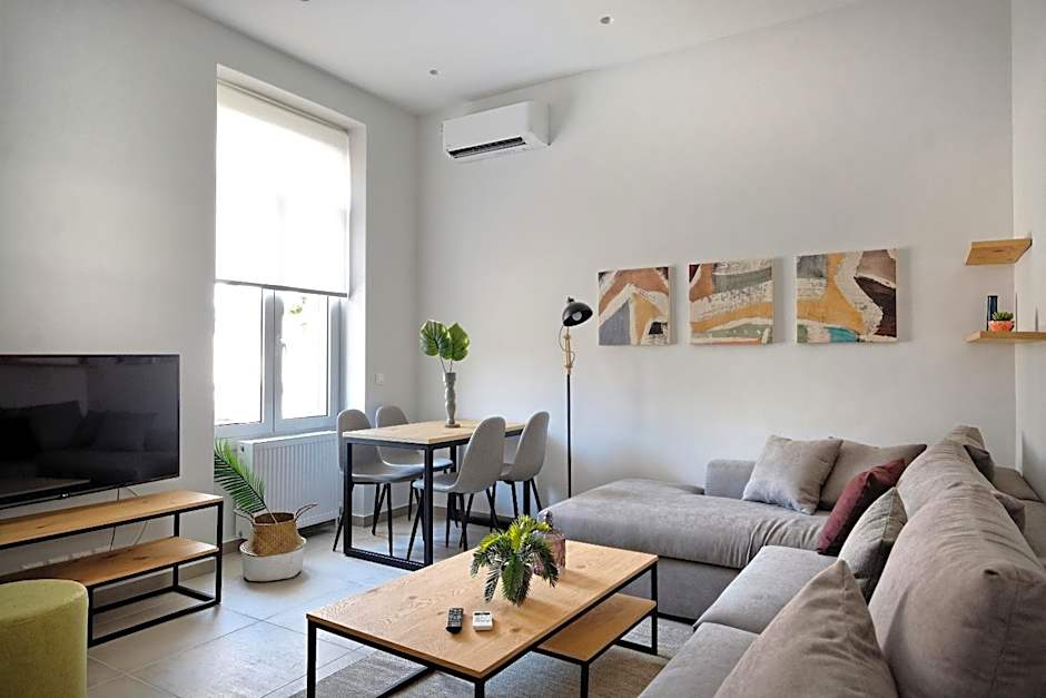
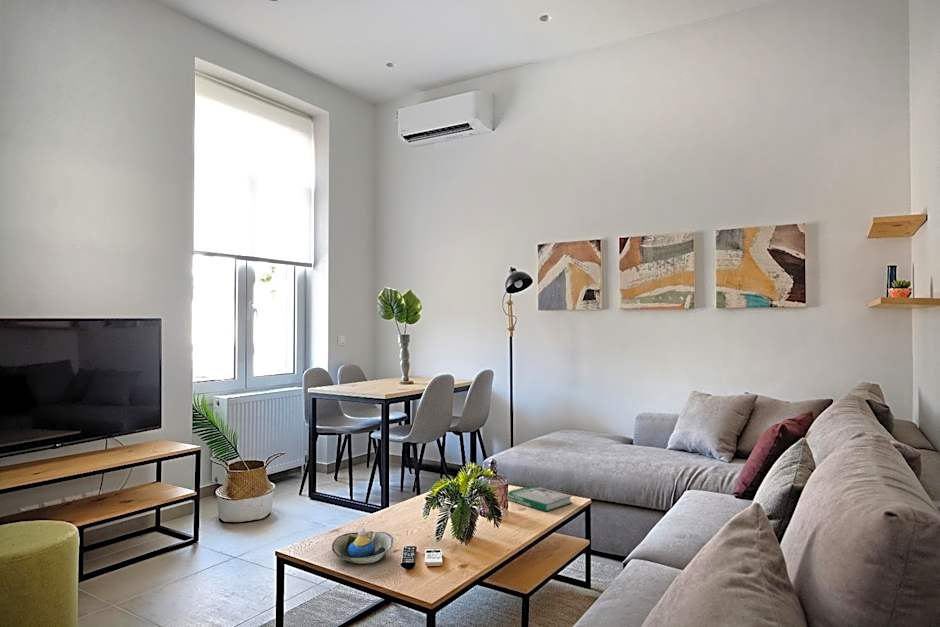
+ book (538, 497)
+ decorative bowl (359, 540)
